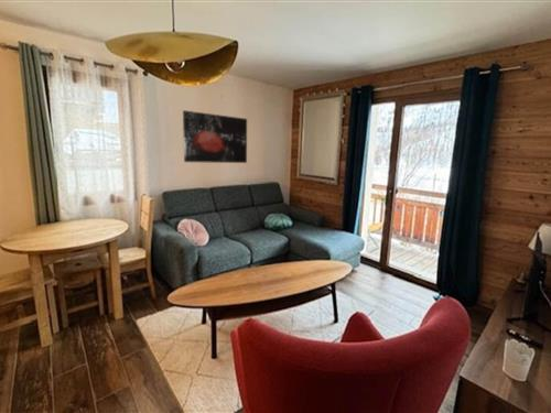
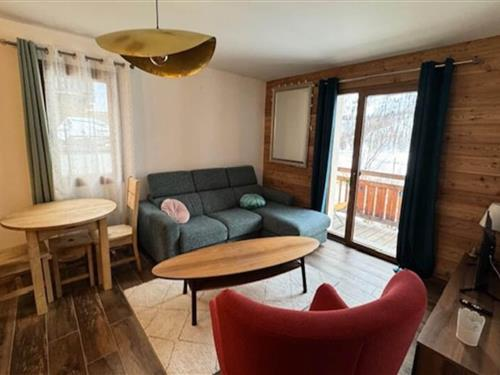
- wall art (217, 139)
